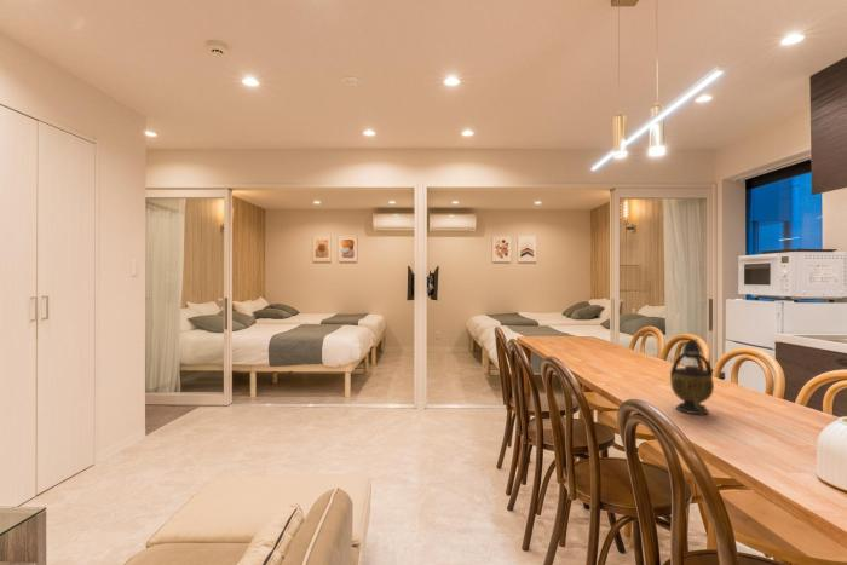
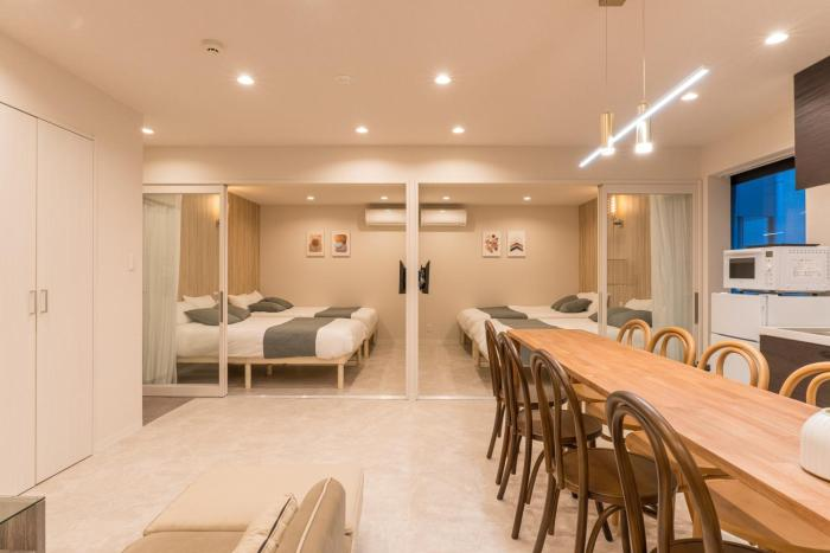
- teapot (693, 376)
